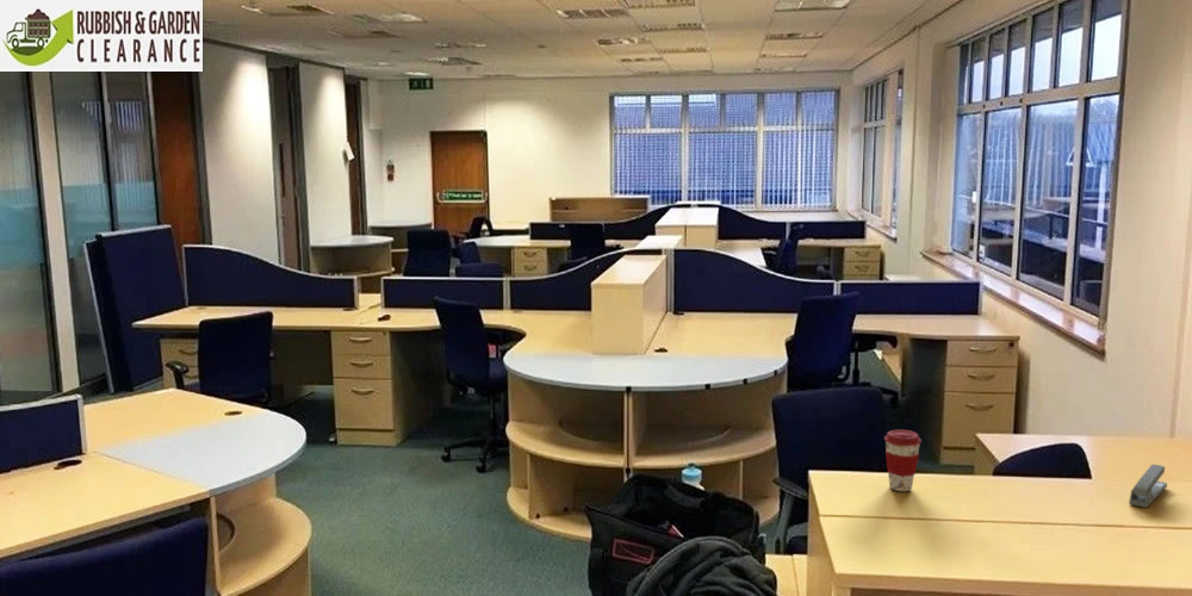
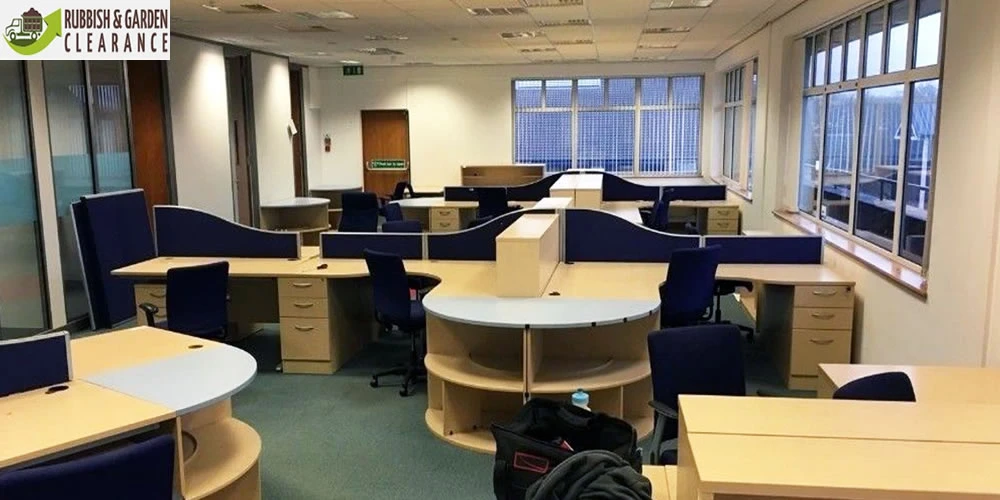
- stapler (1149, 483)
- coffee cup (901, 460)
